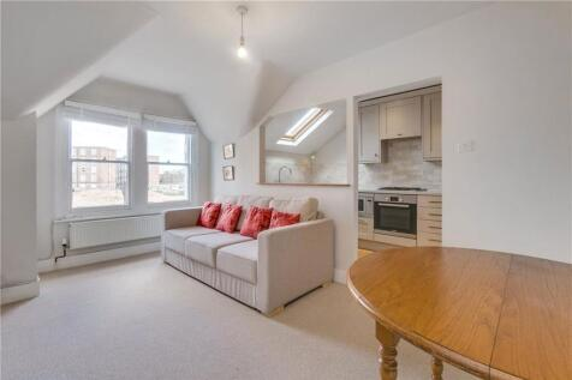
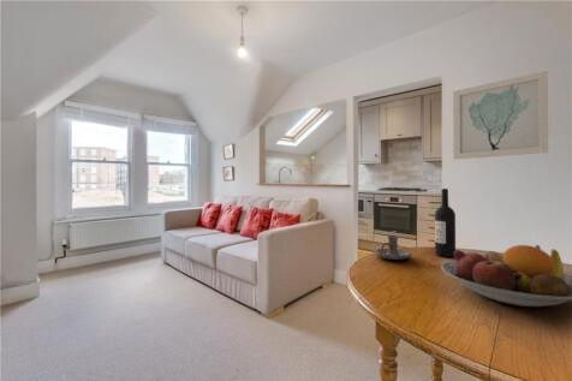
+ wall art (496, 119)
+ wine bottle (445, 221)
+ candle holder (391, 246)
+ fruit bowl (508, 269)
